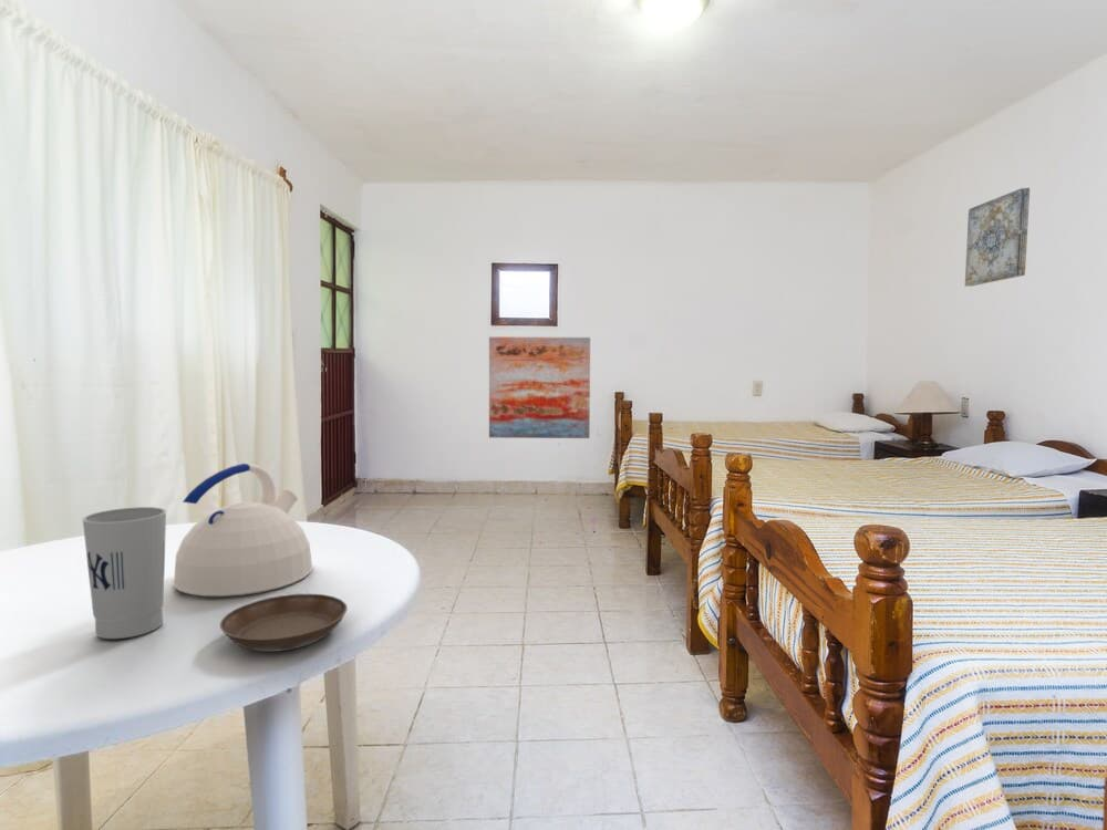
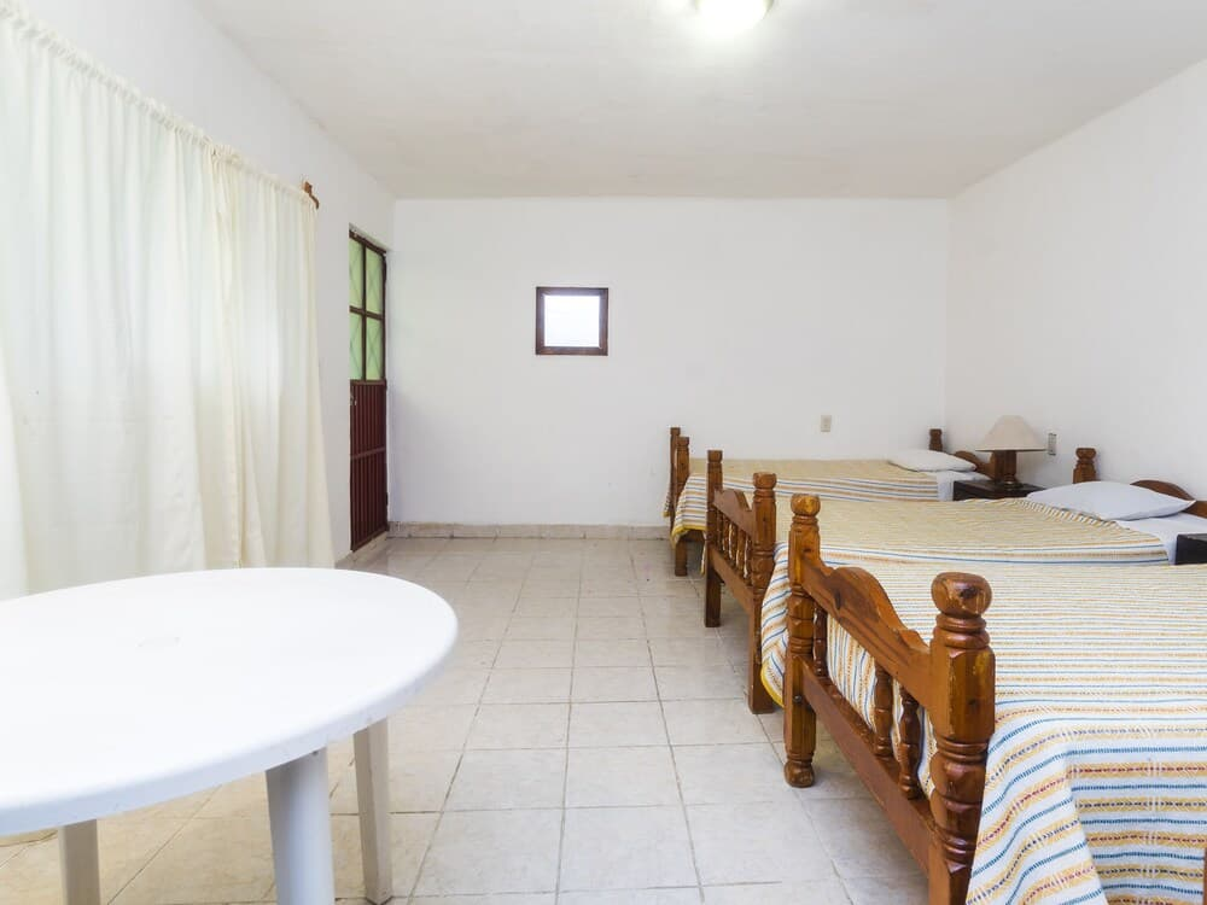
- cup (127, 571)
- kettle (245, 519)
- saucer (286, 623)
- wall art (539, 387)
- wall art (995, 240)
